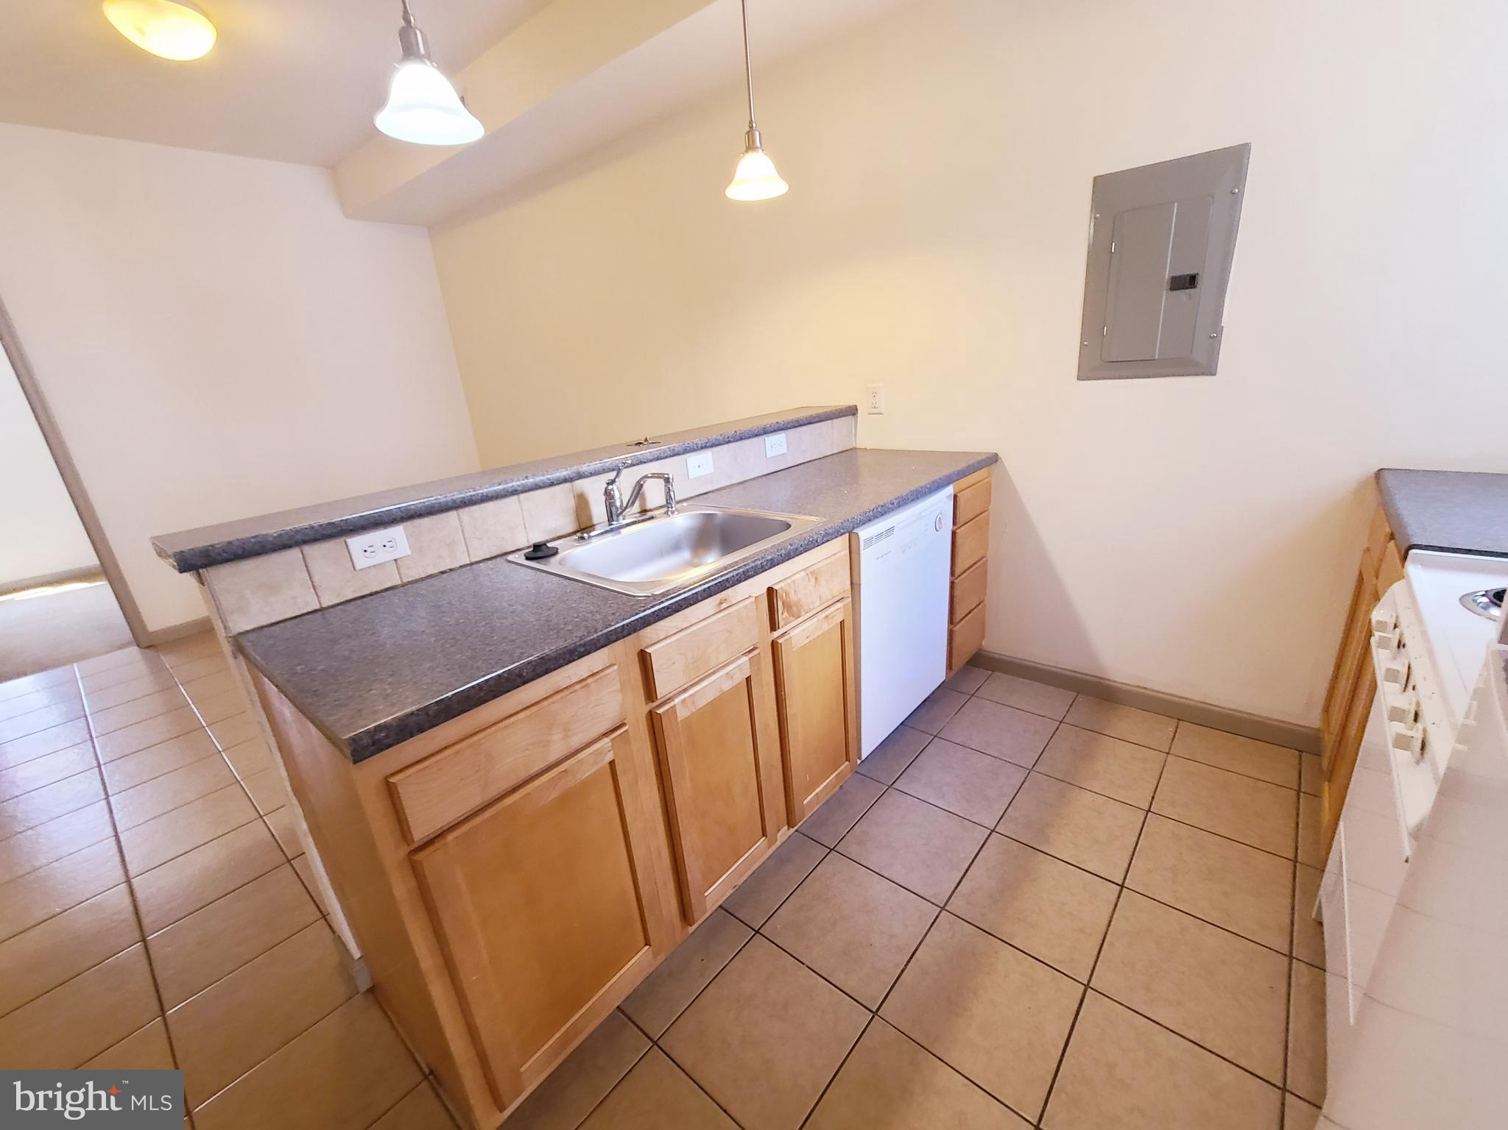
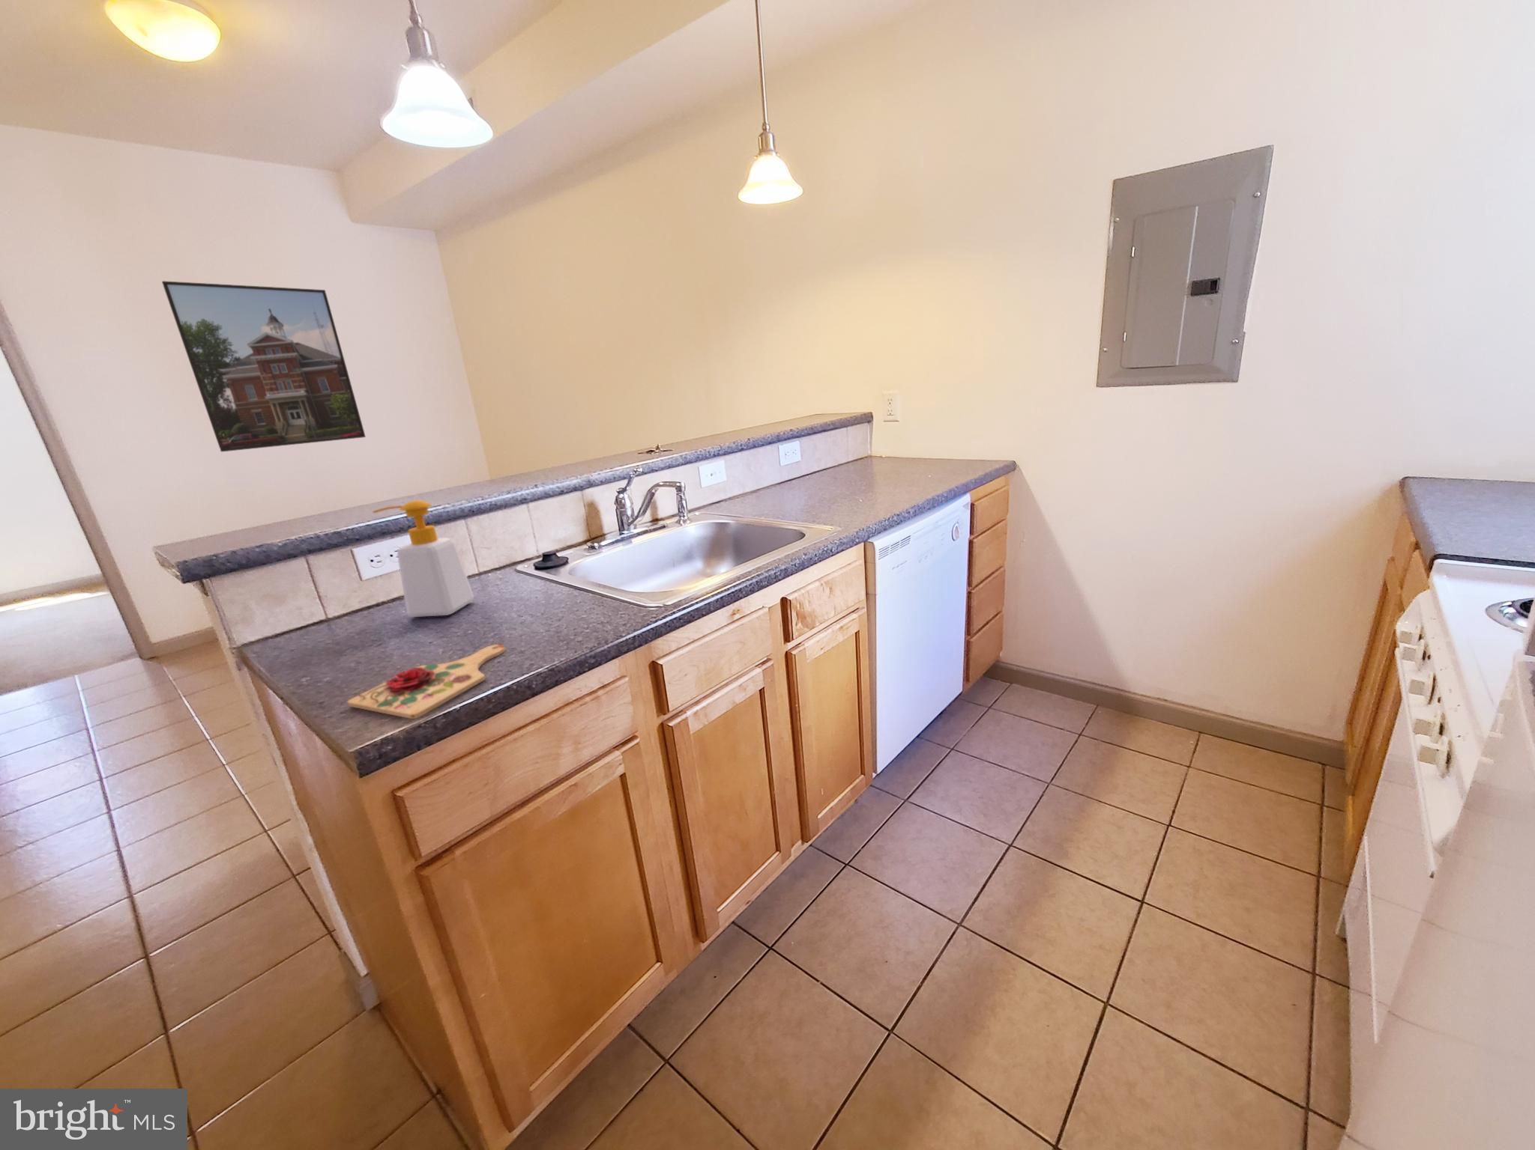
+ soap bottle (418, 557)
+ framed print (274, 367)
+ cutting board (445, 669)
